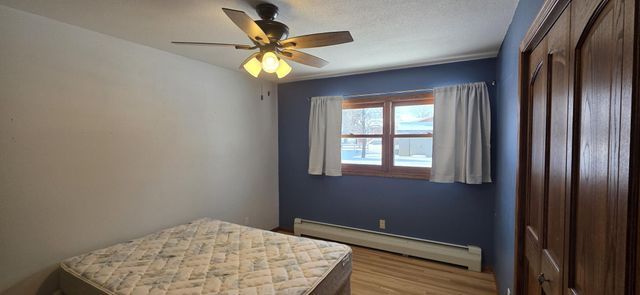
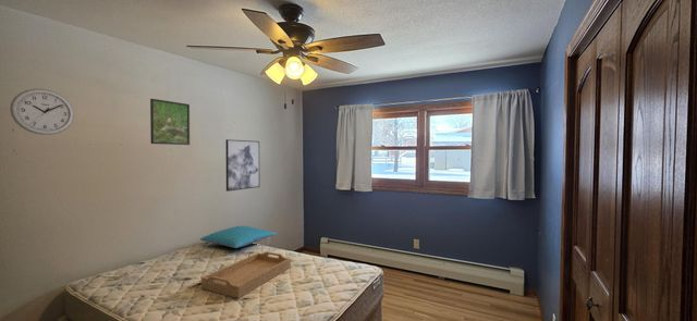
+ wall art (243, 164)
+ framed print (171, 123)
+ wall clock (45, 111)
+ serving tray (249, 270)
+ pillow (240, 236)
